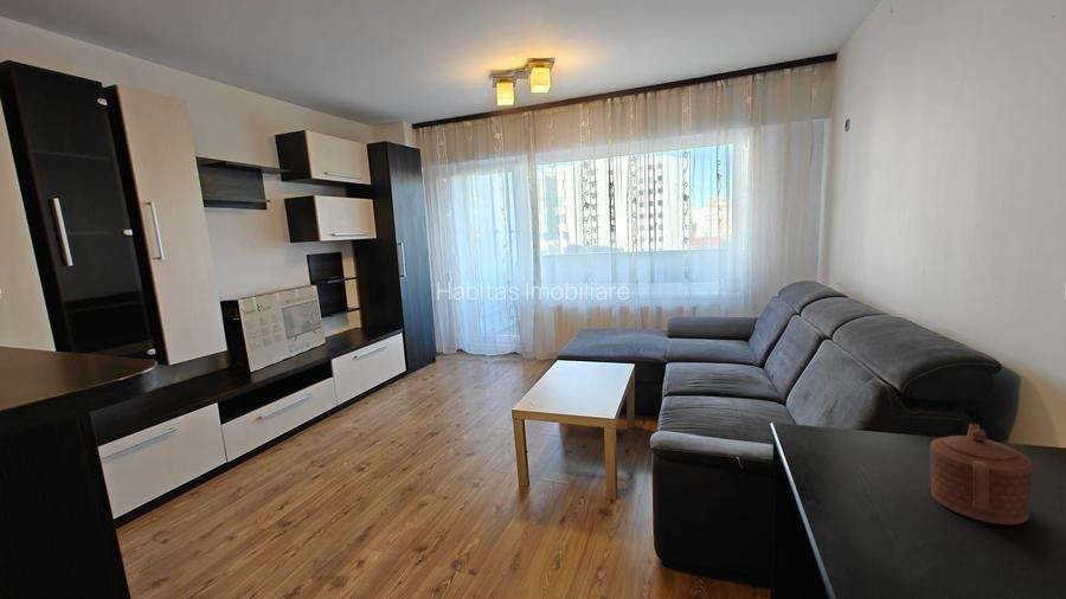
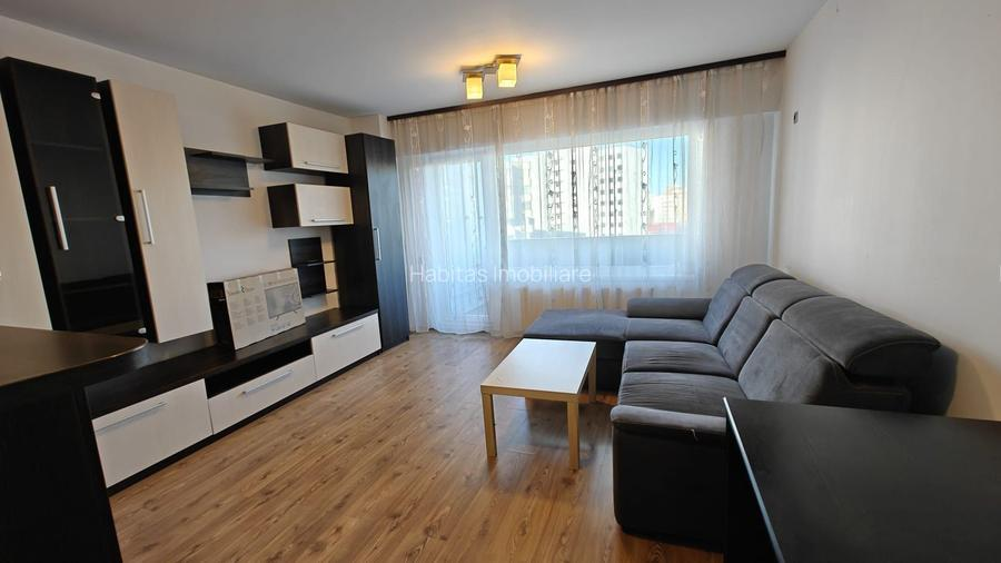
- teapot (977, 466)
